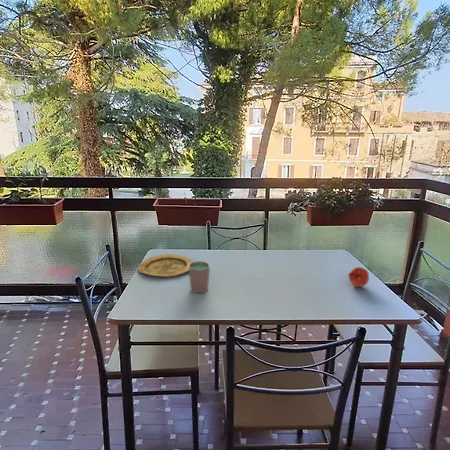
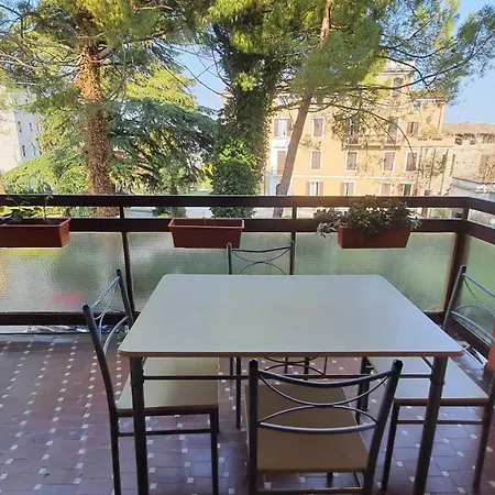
- fruit (358, 276)
- plate (166, 265)
- cup (199, 277)
